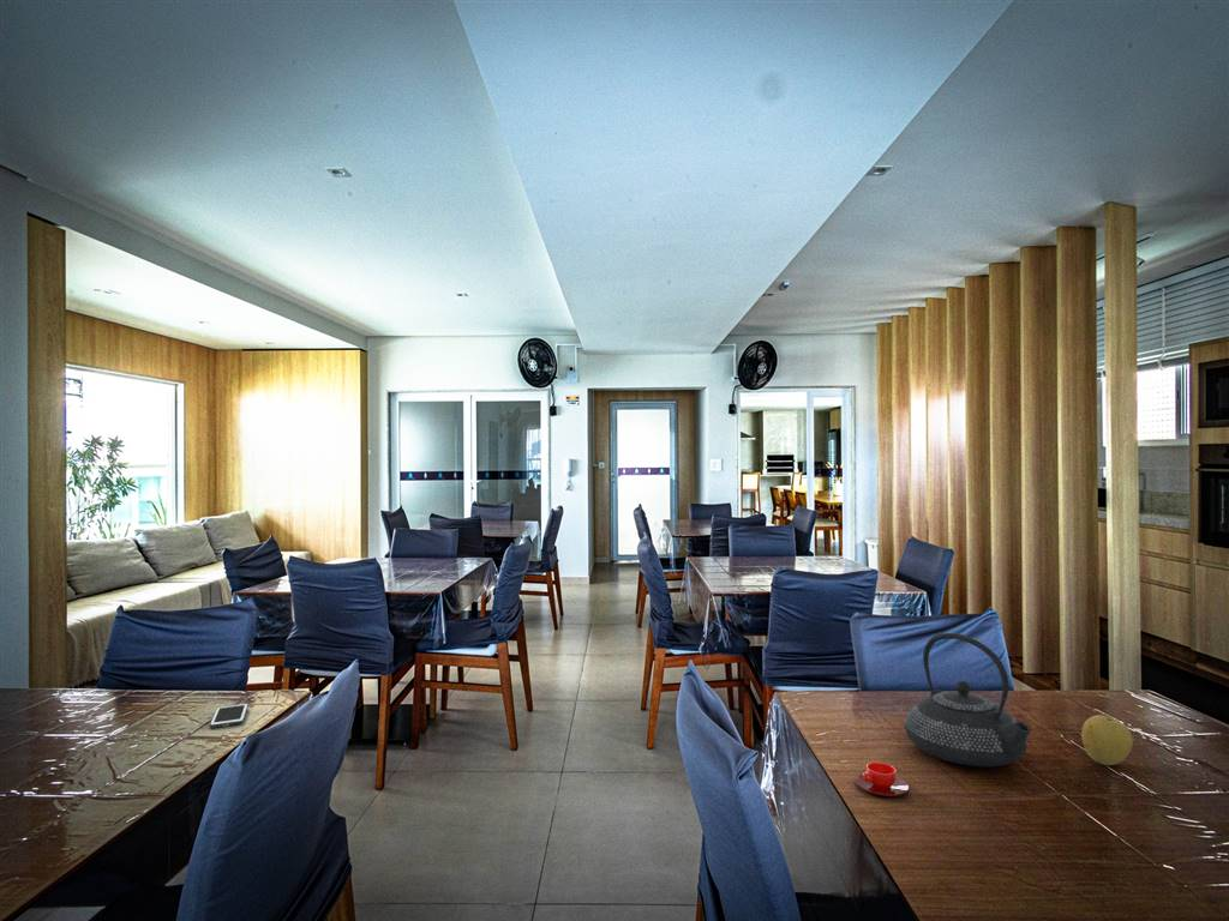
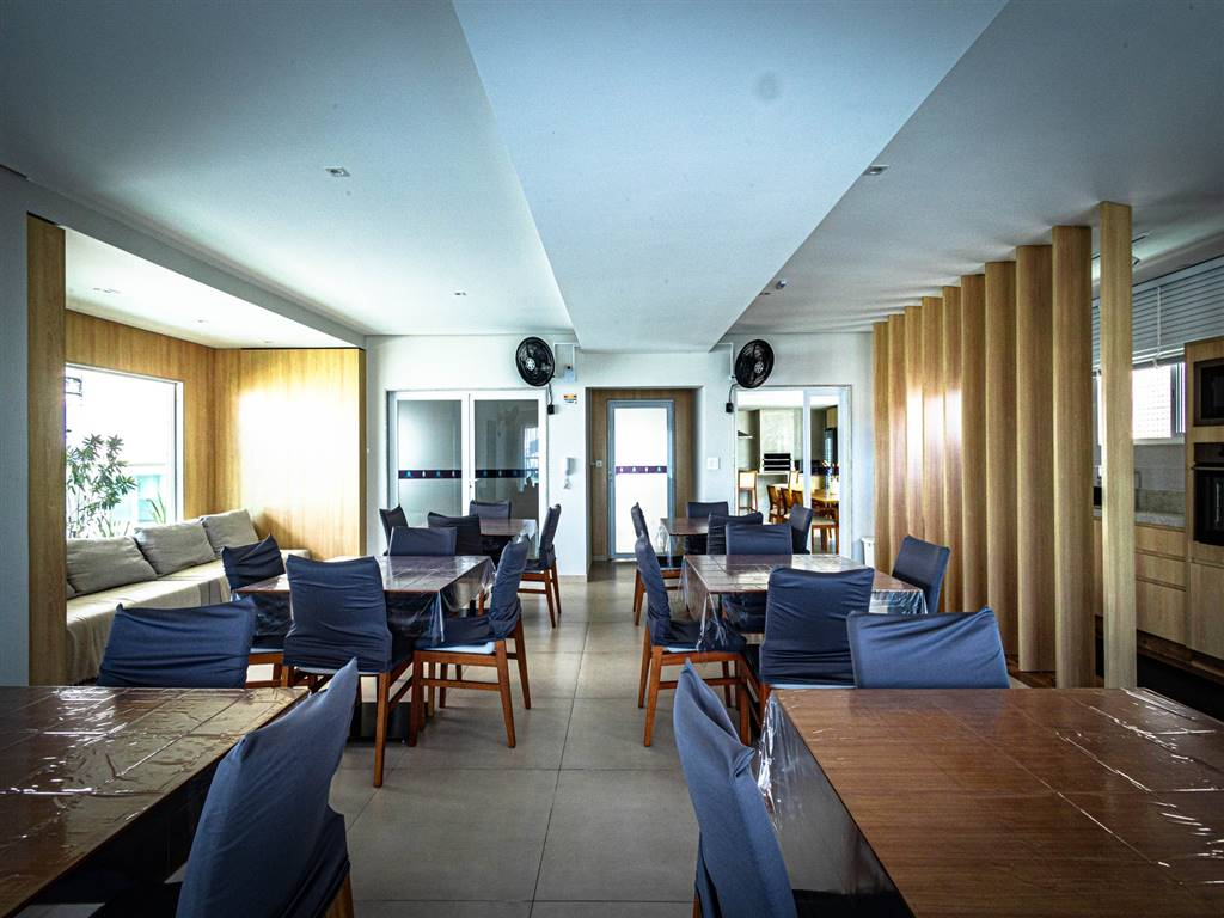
- teacup (881, 777)
- fruit (1107, 739)
- teapot (969, 696)
- cell phone (229, 715)
